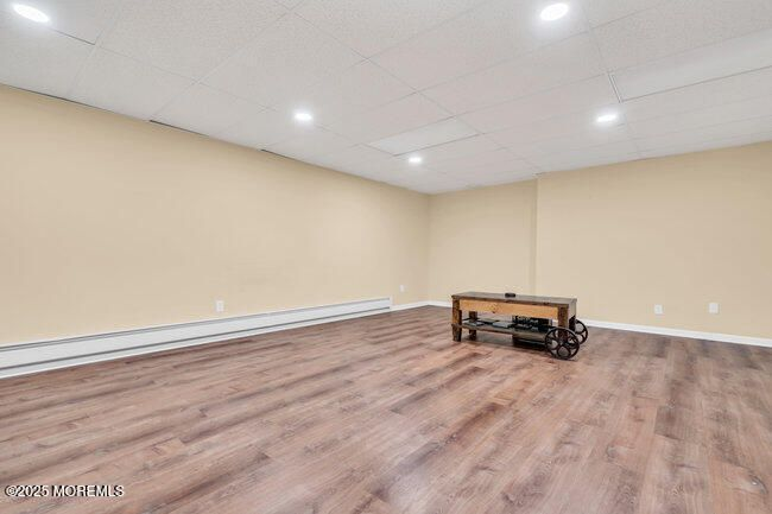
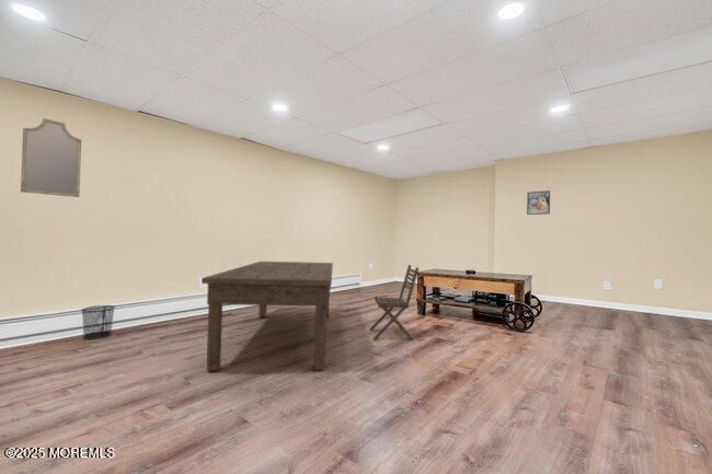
+ home mirror (53, 158)
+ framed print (538, 203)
+ waste bin (97, 321)
+ dining table (328, 300)
